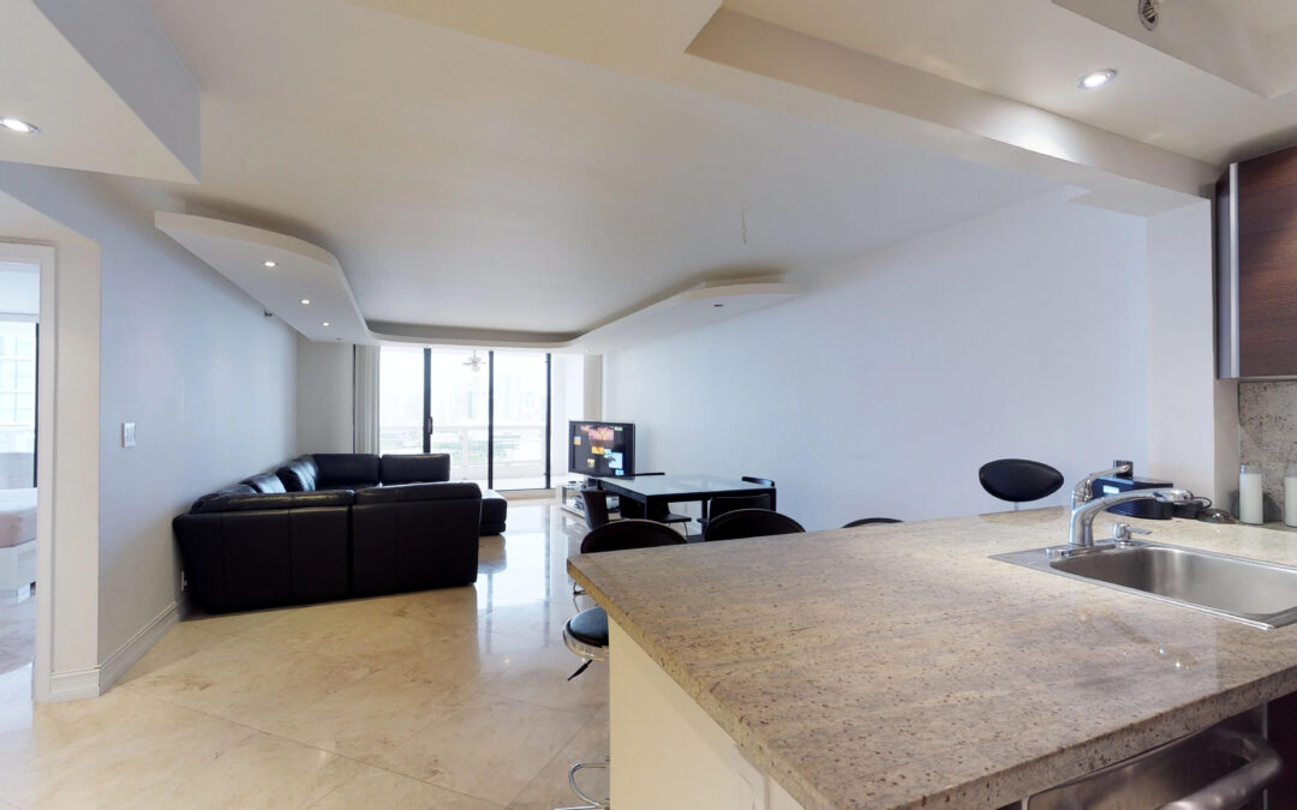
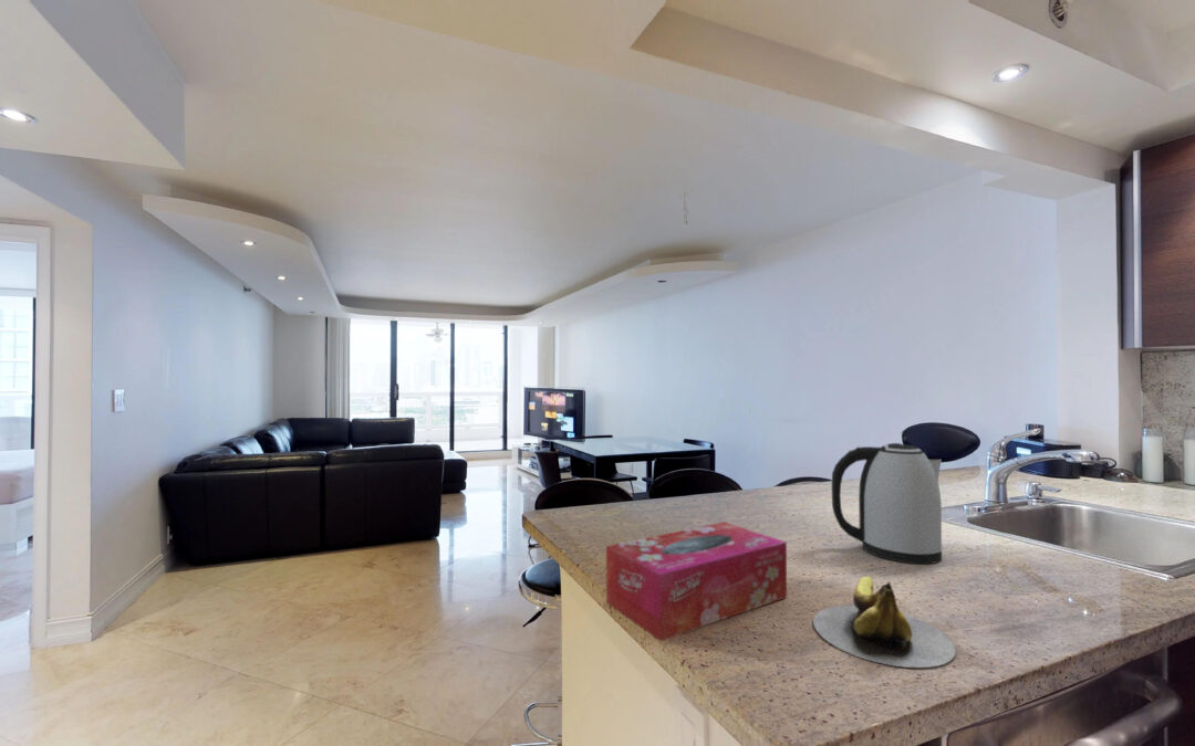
+ kettle (885, 496)
+ banana (880, 601)
+ tissue box (697, 571)
